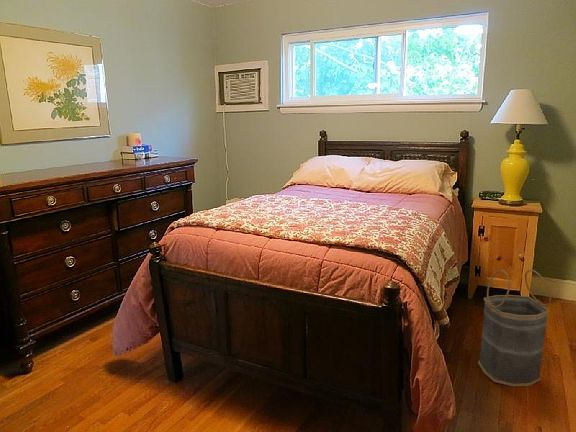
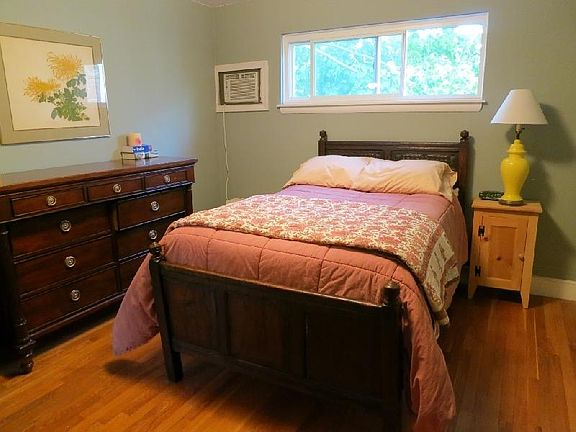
- basket (513, 322)
